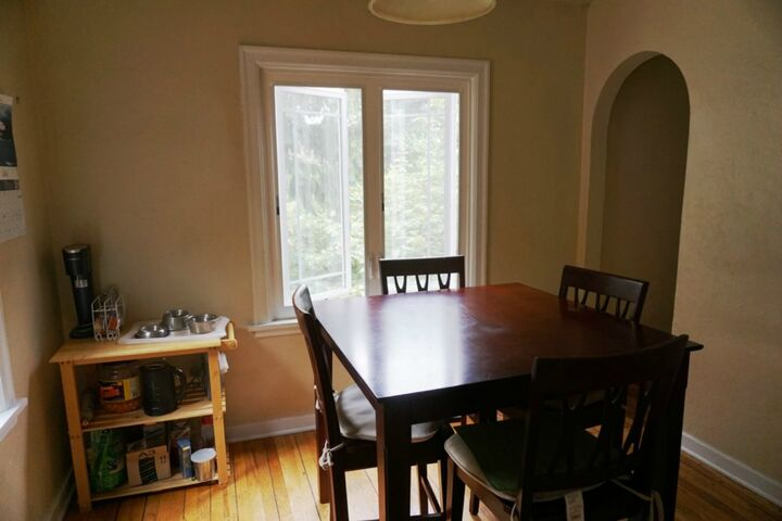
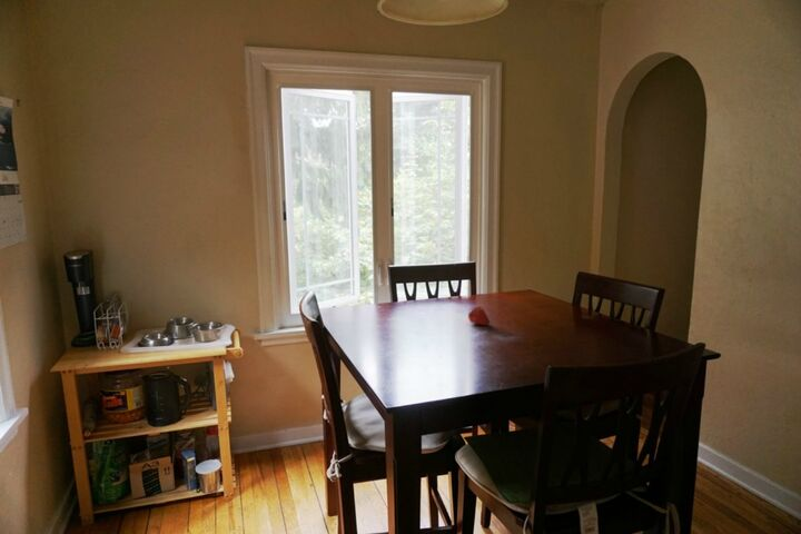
+ fruit (477, 315)
